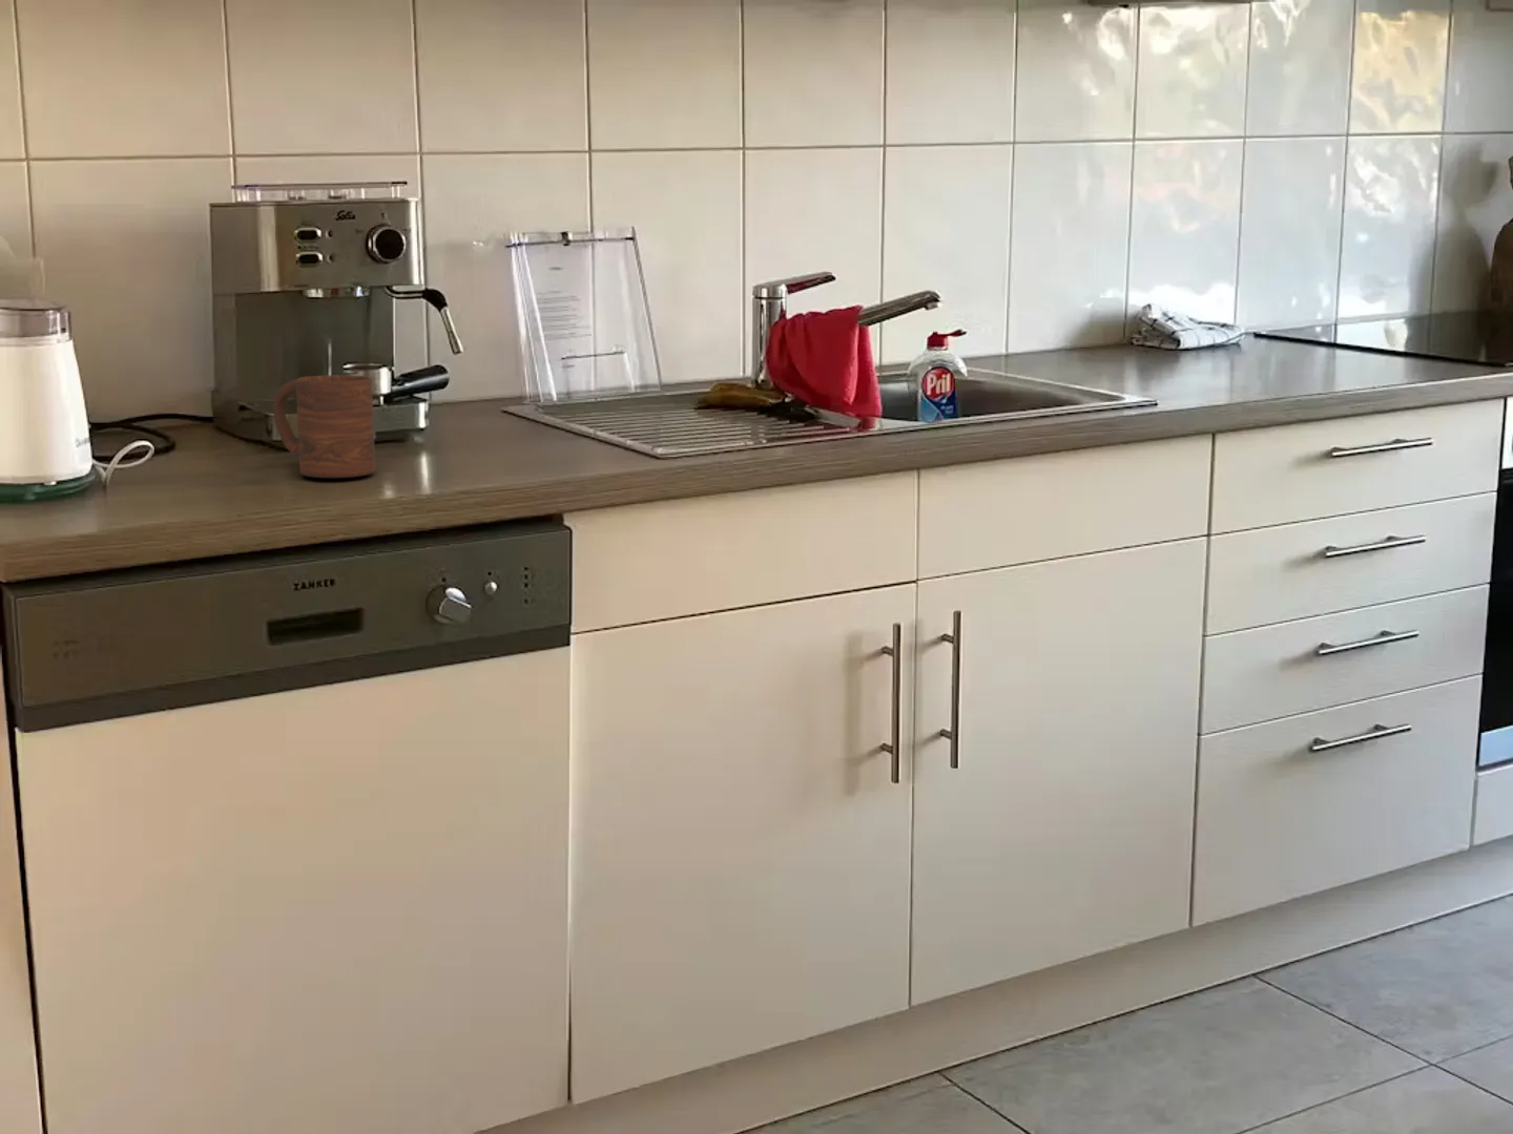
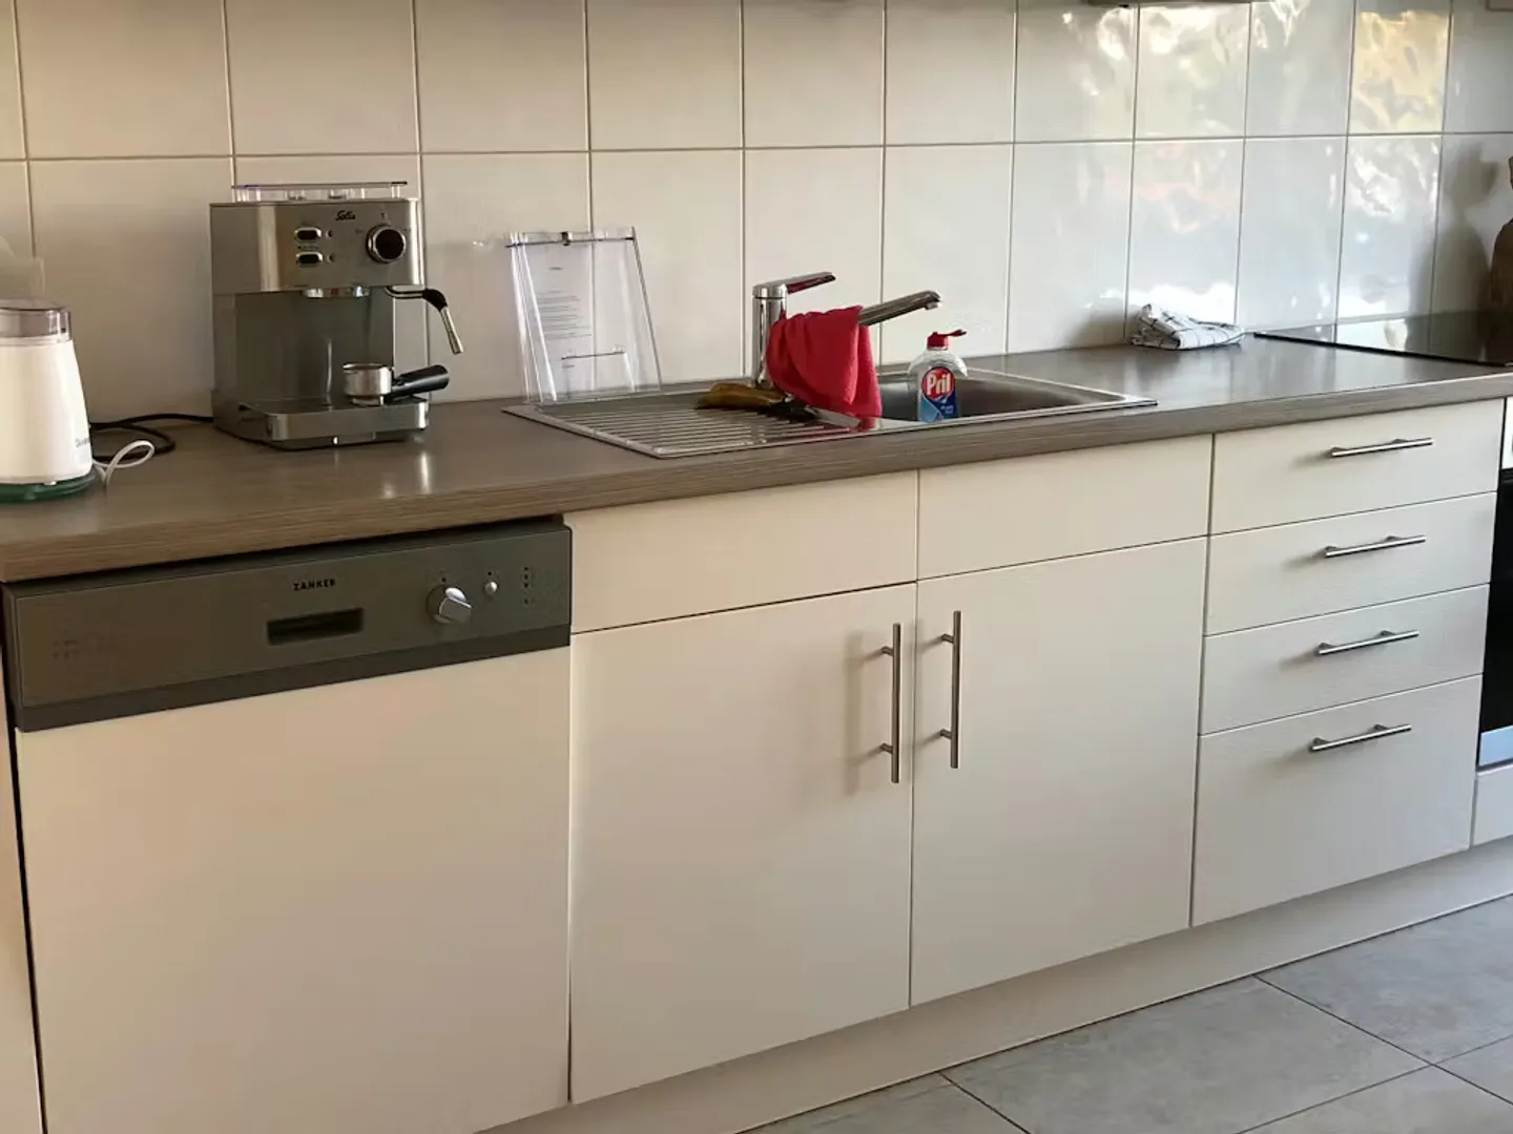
- cup (324, 426)
